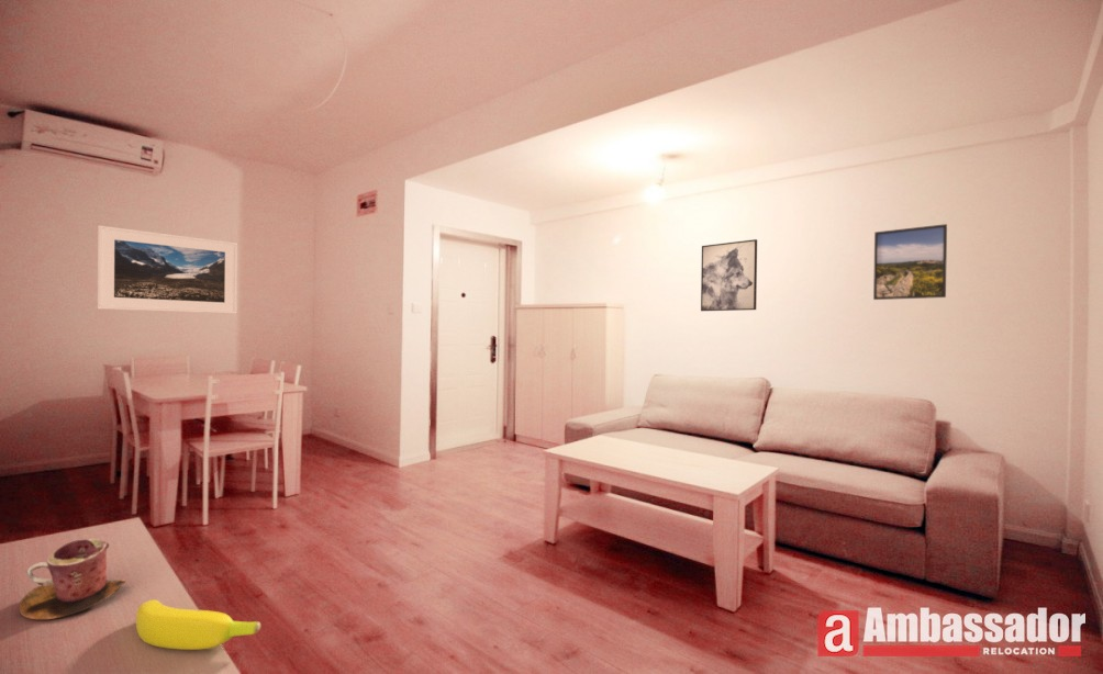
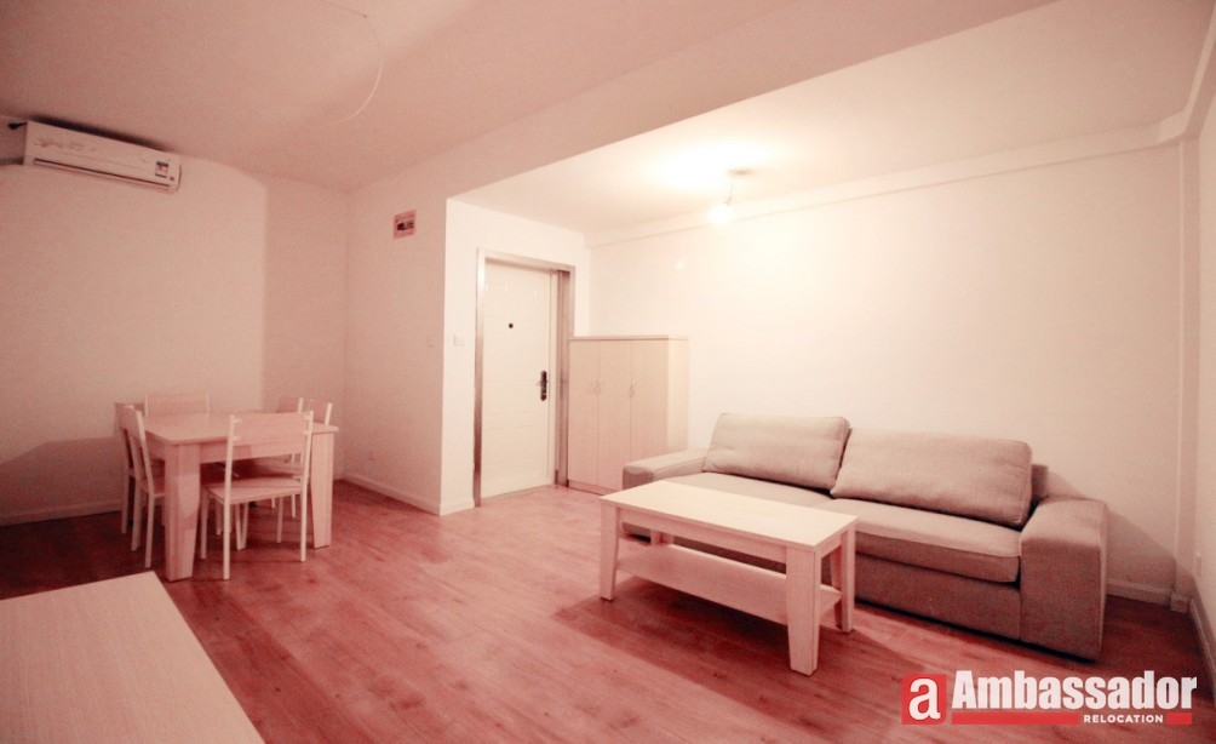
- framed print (909, 263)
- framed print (172, 272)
- mug (70, 572)
- wall art (727, 277)
- banana (192, 617)
